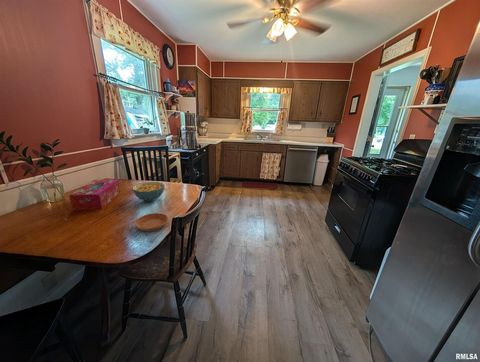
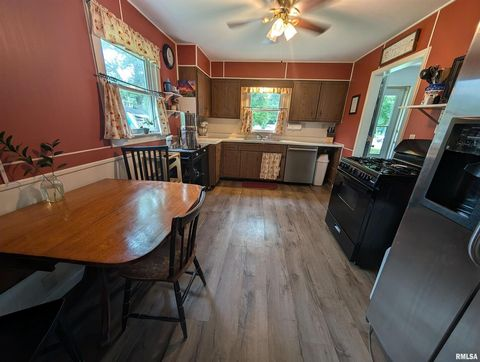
- cereal bowl (149, 192)
- tissue box (98, 193)
- saucer (152, 222)
